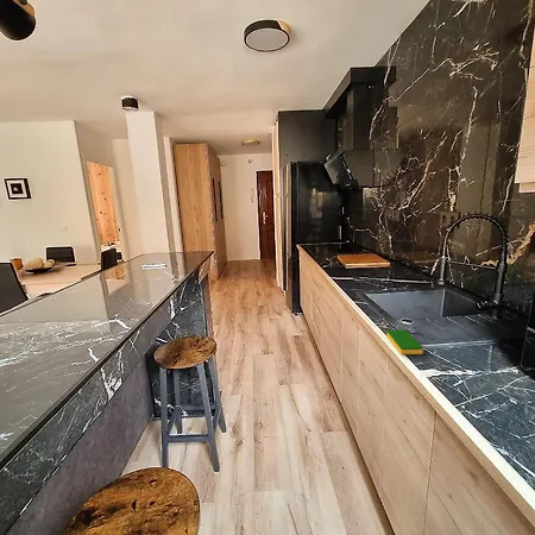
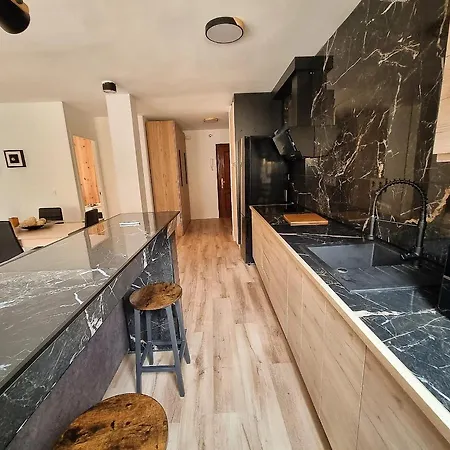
- dish sponge (403, 341)
